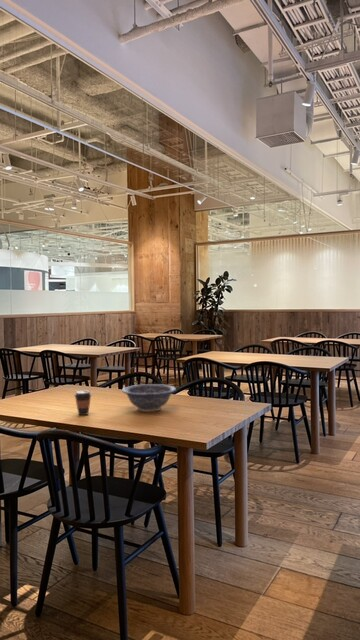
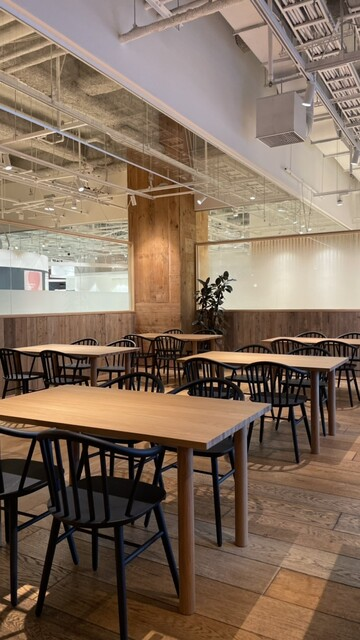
- decorative bowl (149, 399)
- coffee cup (83, 403)
